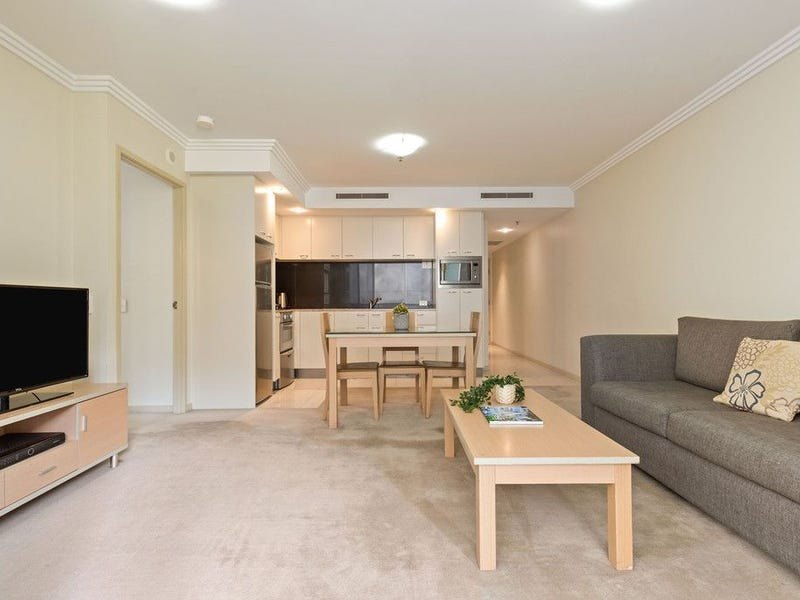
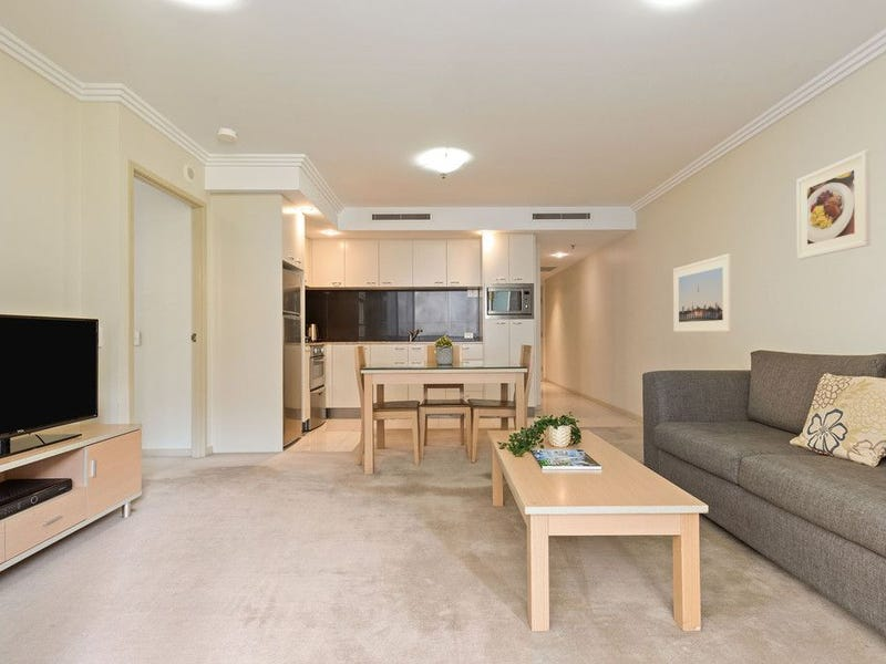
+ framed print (699, 297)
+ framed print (830, 209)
